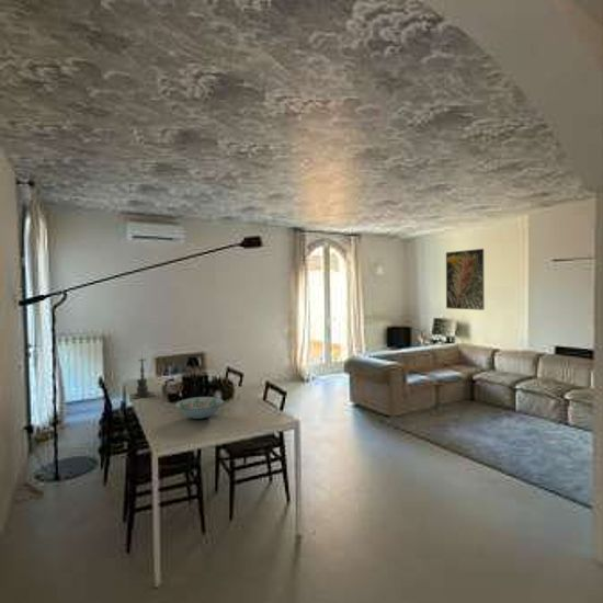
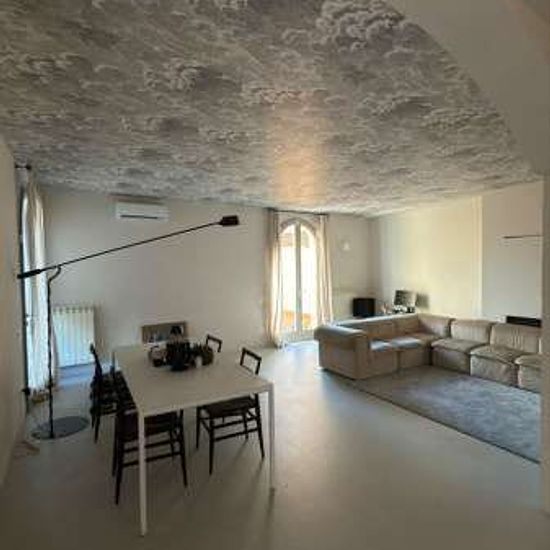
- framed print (464, 280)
- decorative bowl (200, 409)
- candle holder (141, 374)
